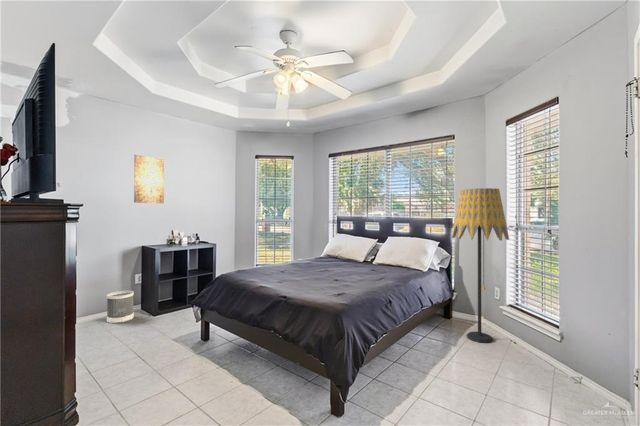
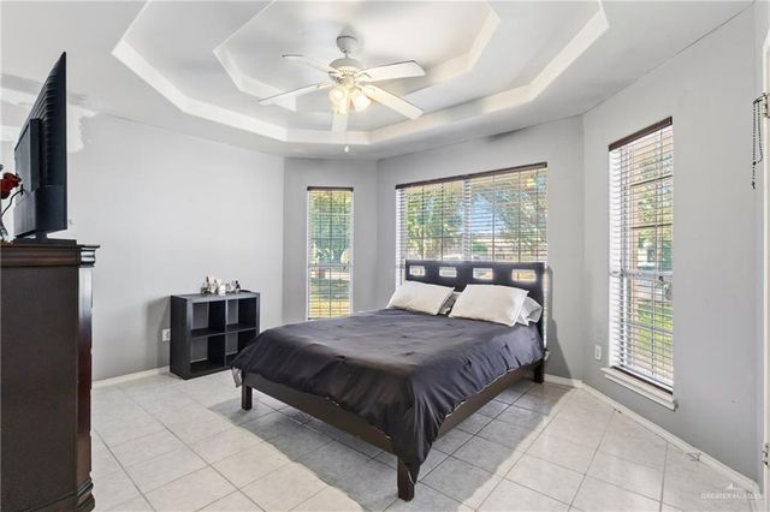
- wastebasket (120, 306)
- floor lamp (479, 263)
- wall art (149, 180)
